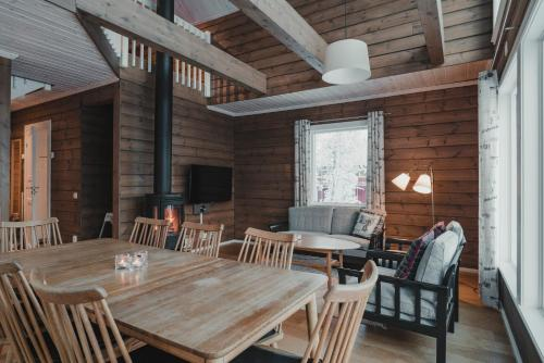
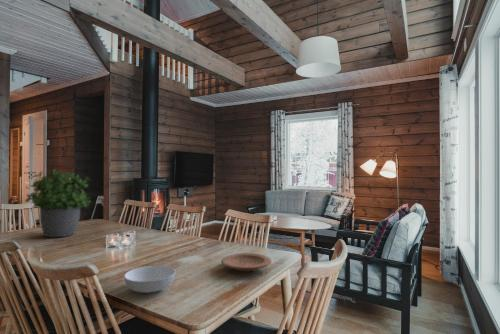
+ plate (246, 263)
+ potted plant (59, 201)
+ serving bowl (150, 280)
